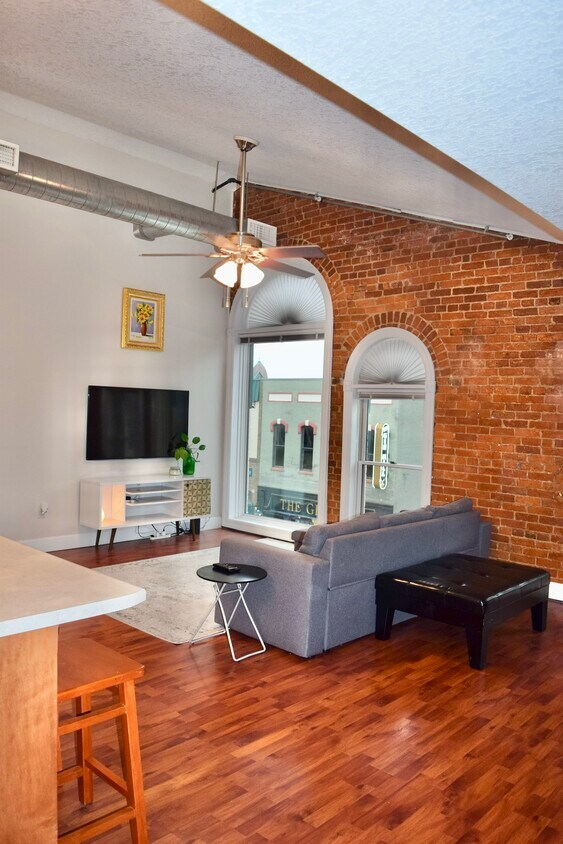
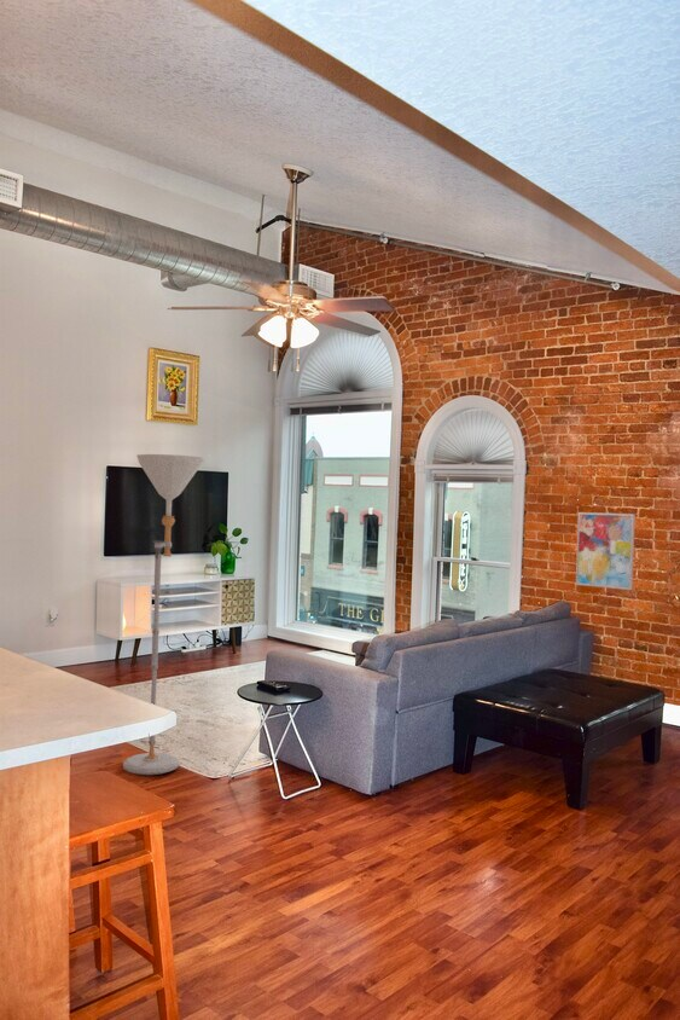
+ floor lamp (158, 609)
+ wall art (604, 550)
